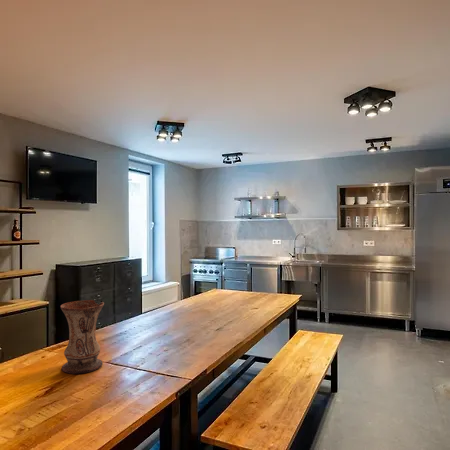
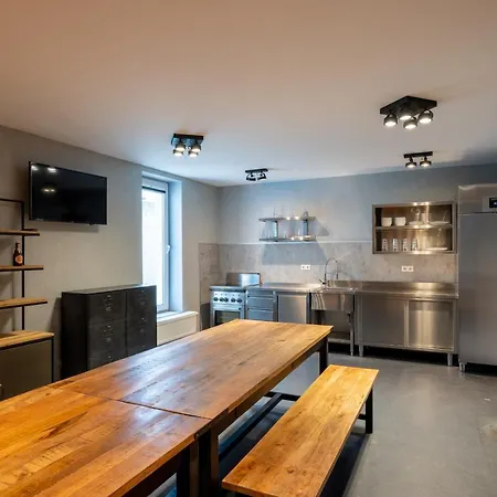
- vase (82, 335)
